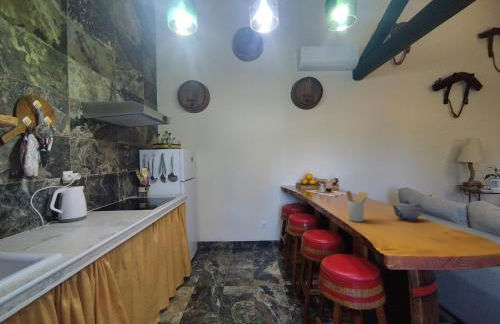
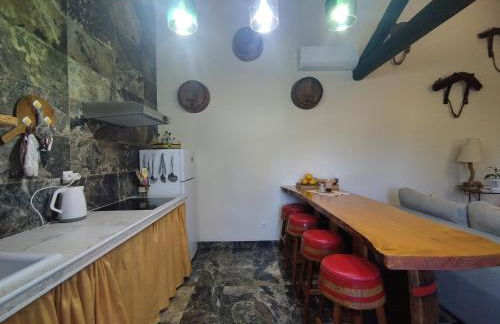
- utensil holder (358, 205)
- teapot (407, 210)
